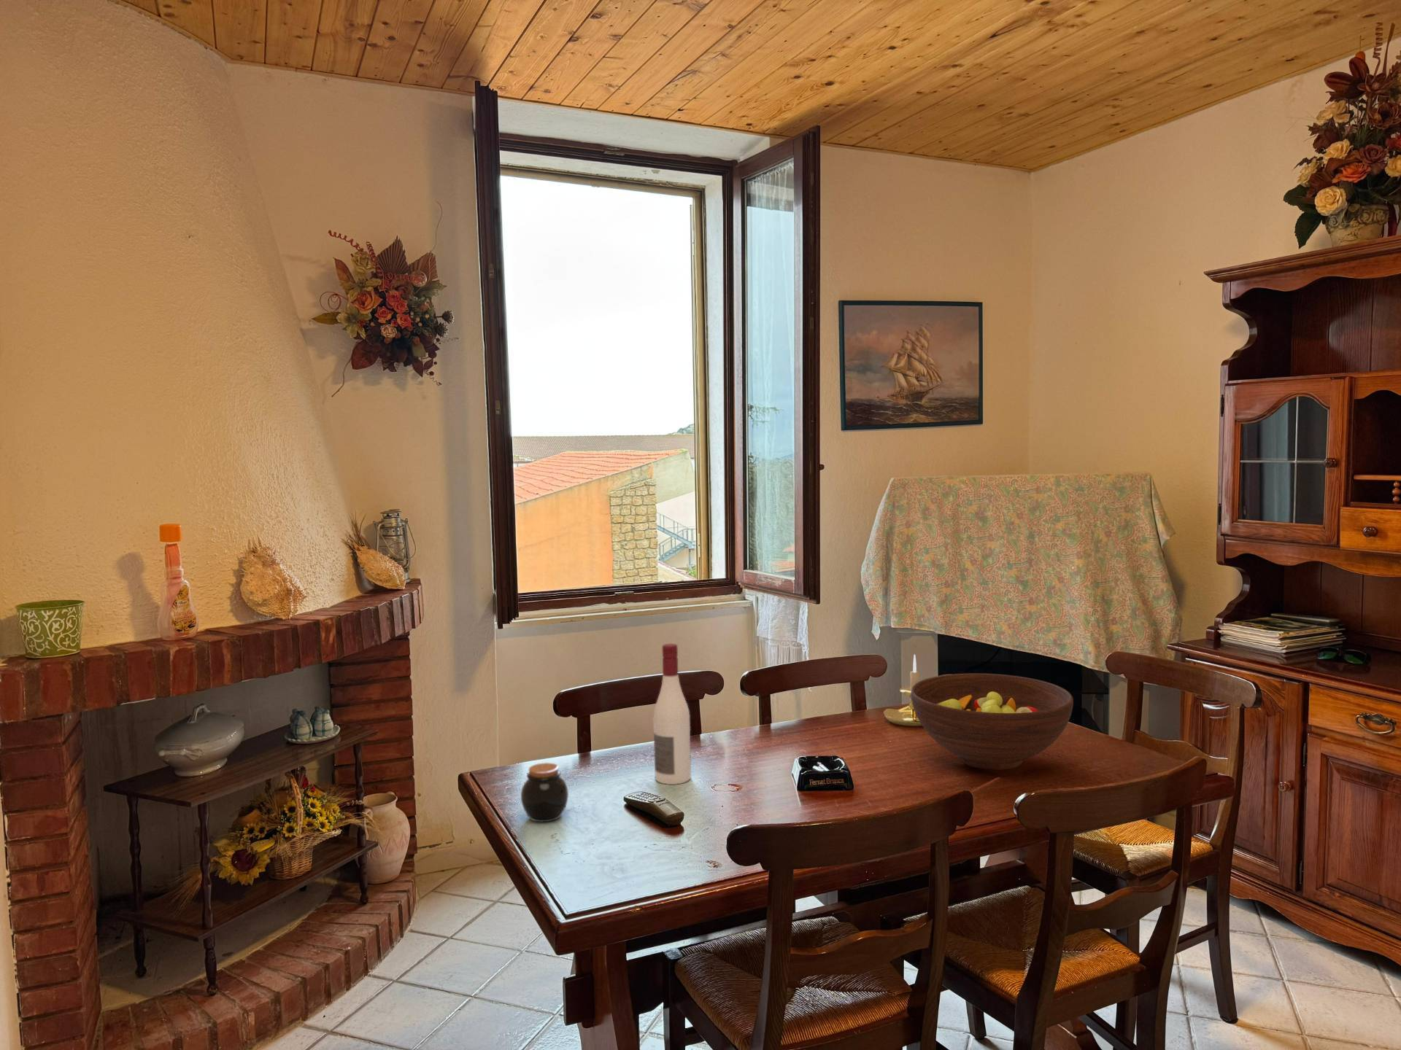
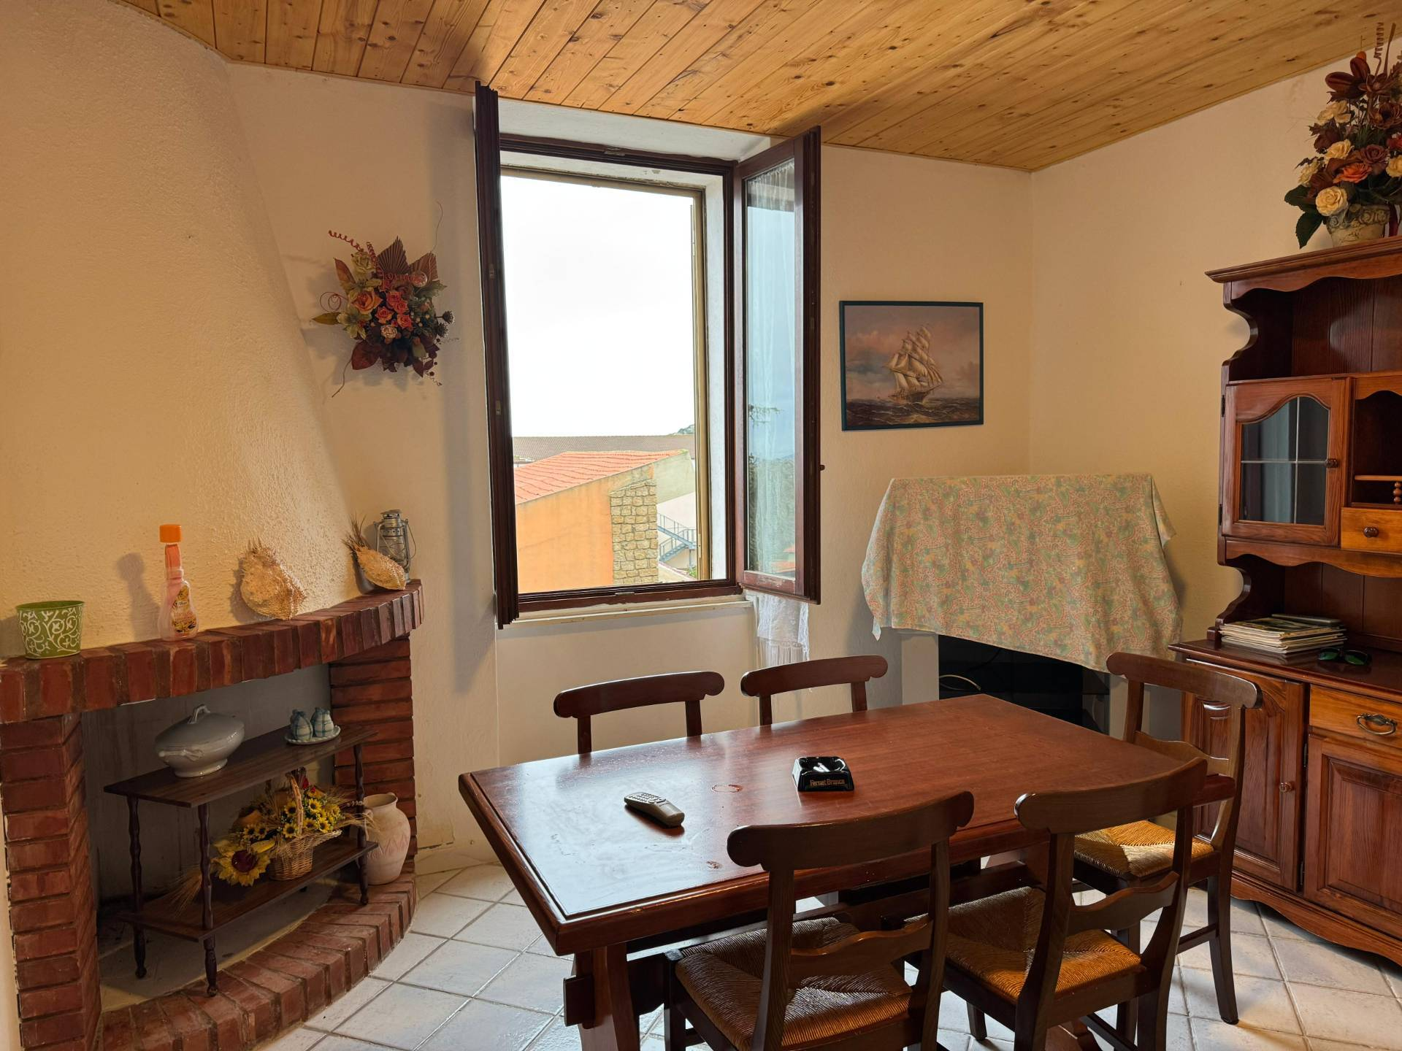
- candle holder (917, 682)
- alcohol (672, 711)
- fruit bowl (990, 726)
- jar (544, 792)
